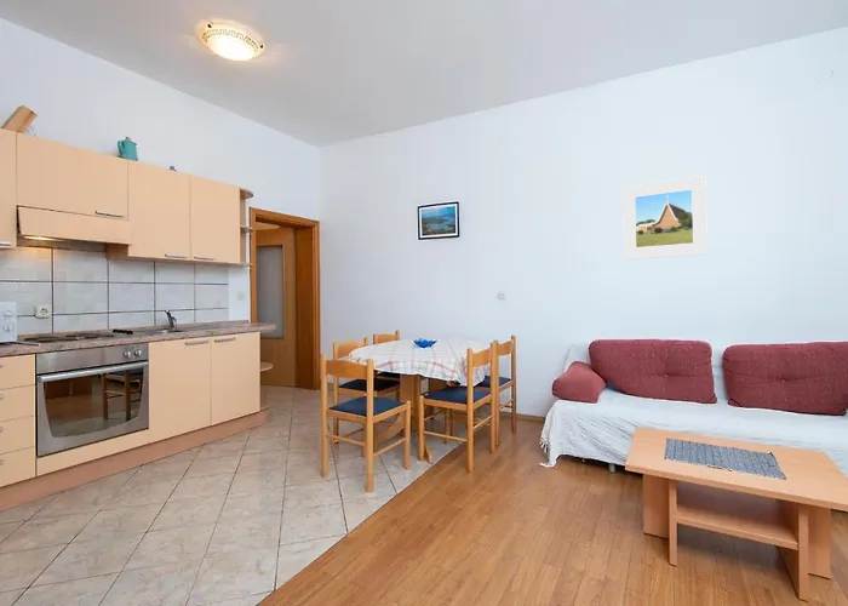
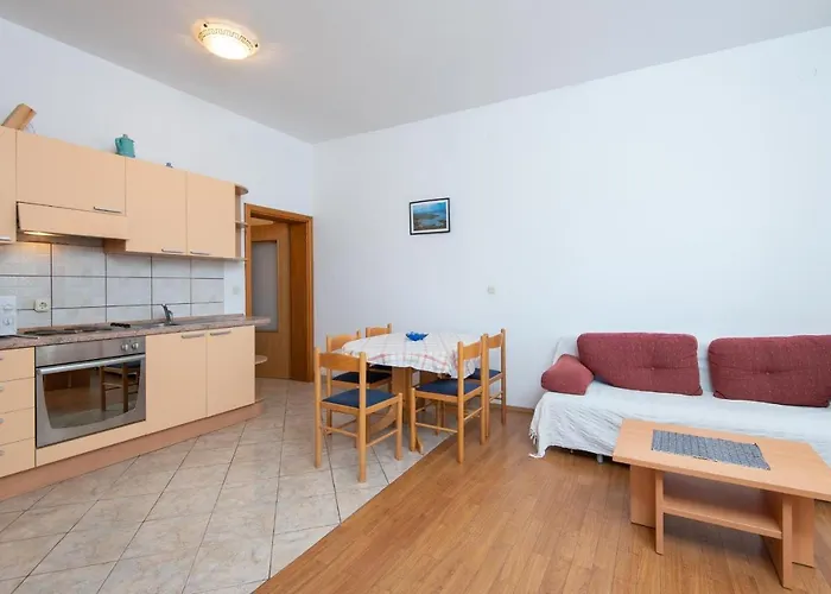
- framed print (663, 219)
